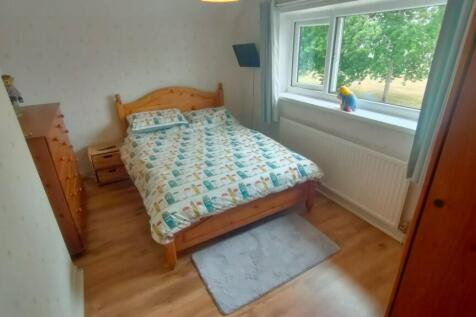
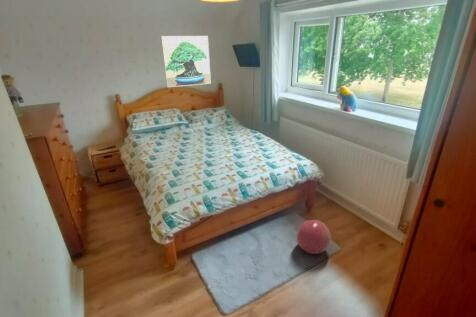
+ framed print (187, 61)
+ ball (313, 236)
